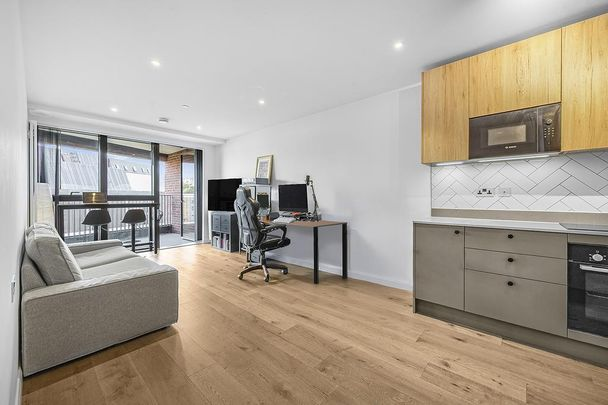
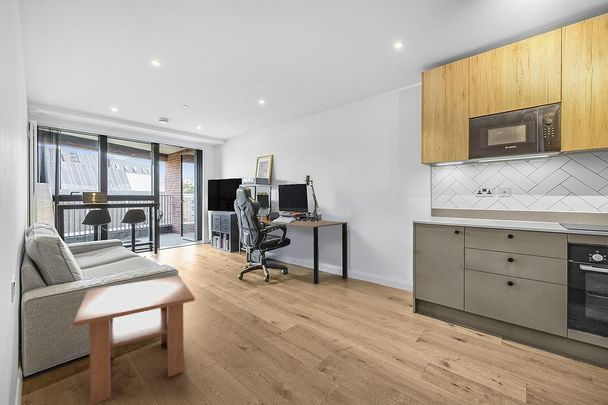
+ coffee table (139, 329)
